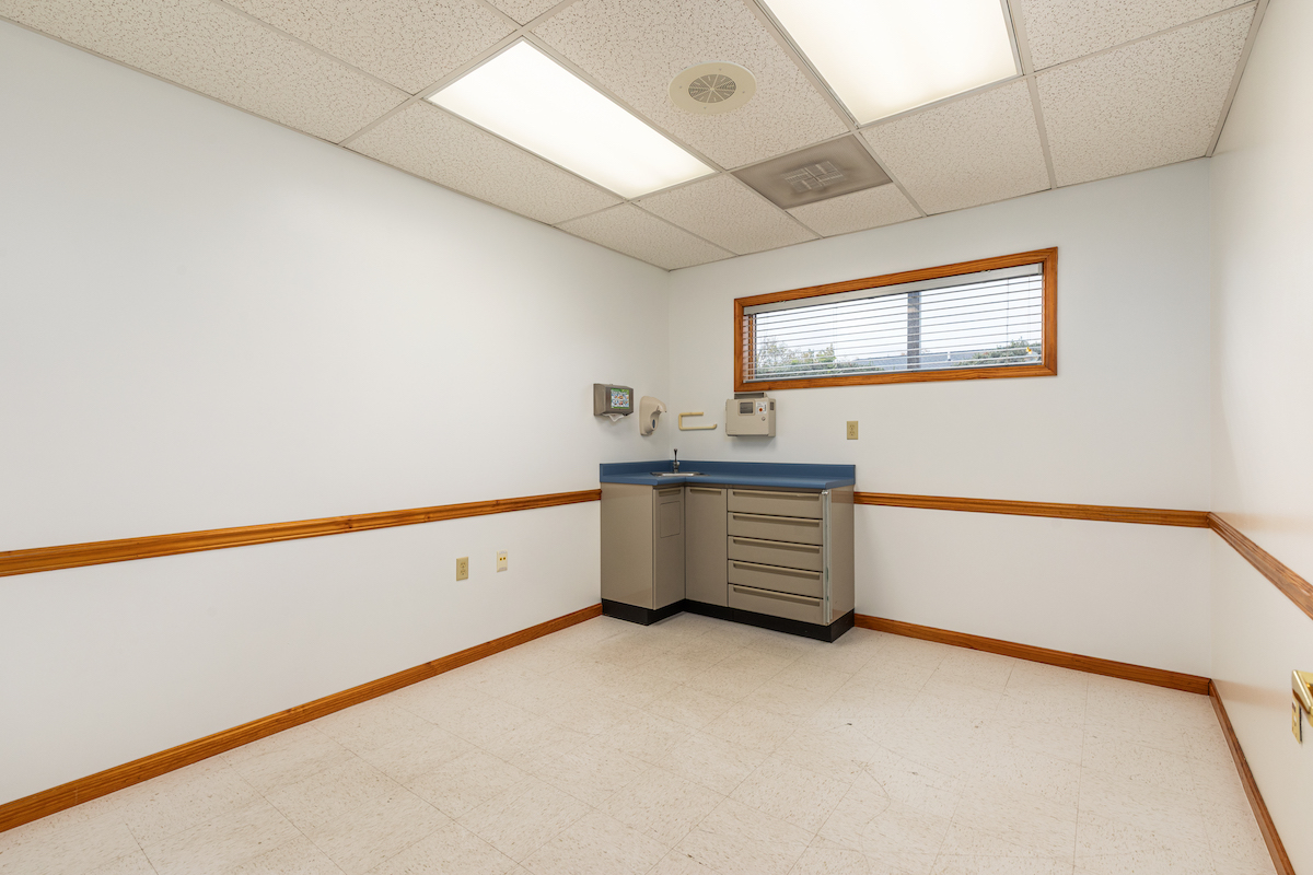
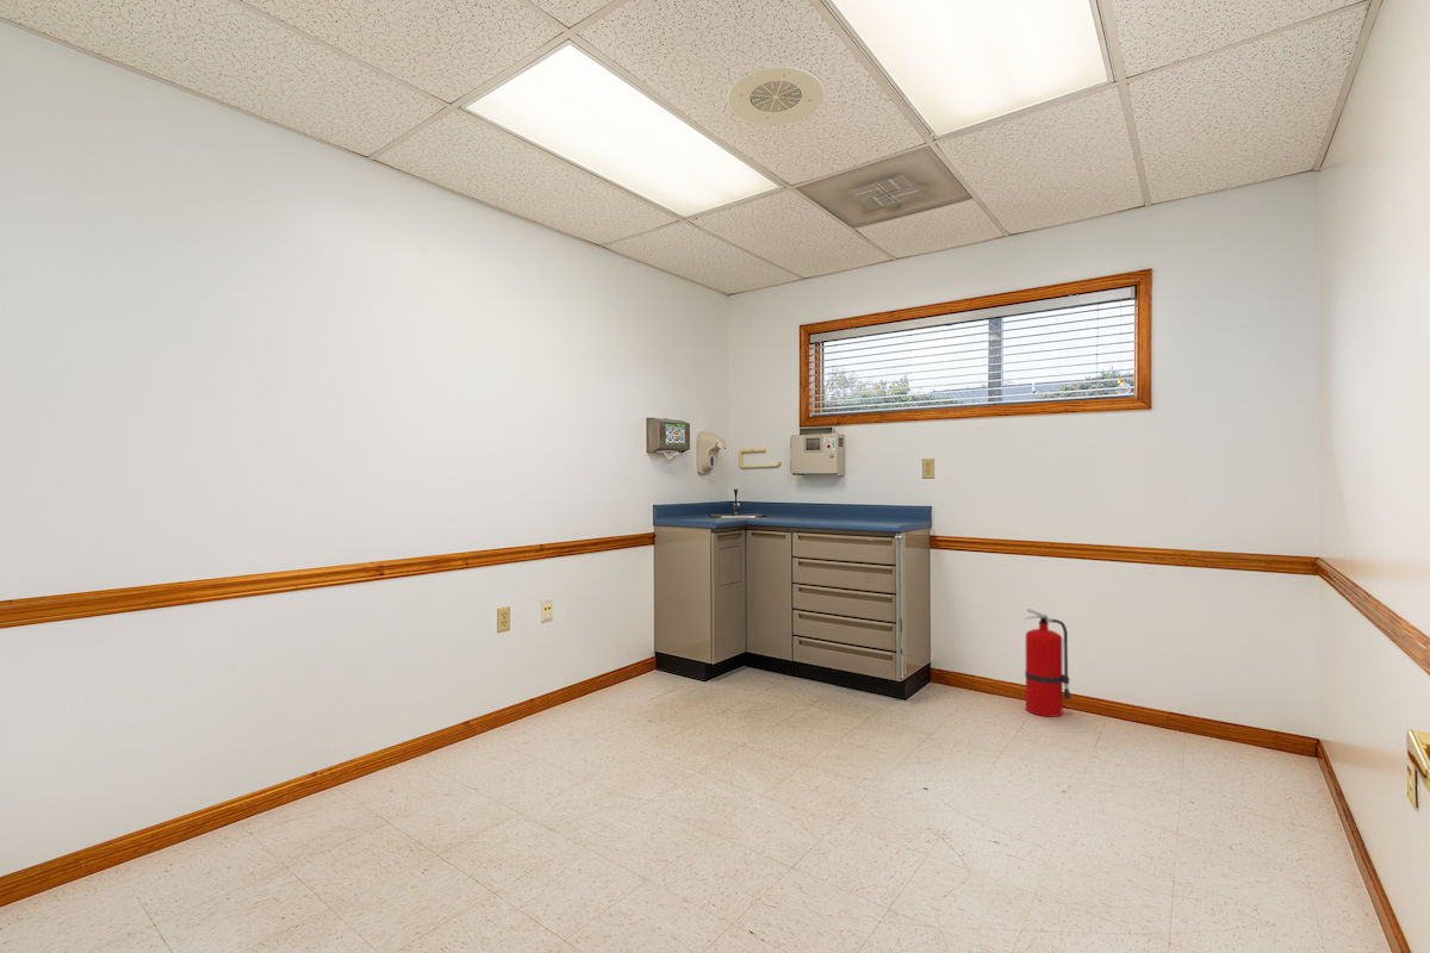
+ fire extinguisher (1046, 661)
